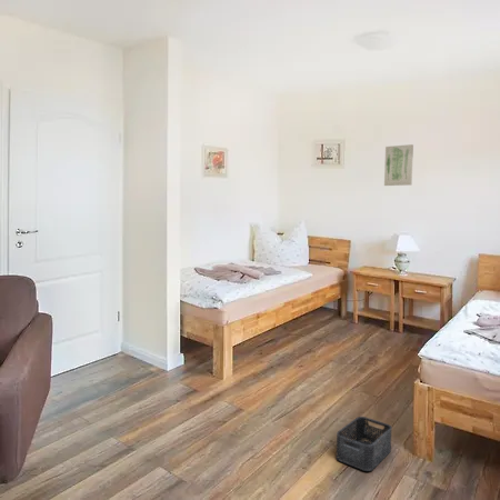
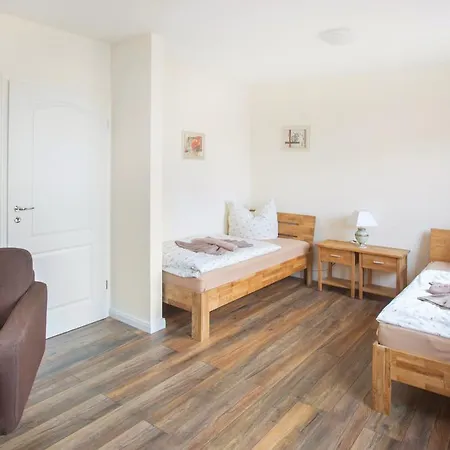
- storage bin (363, 441)
- wall art (398, 166)
